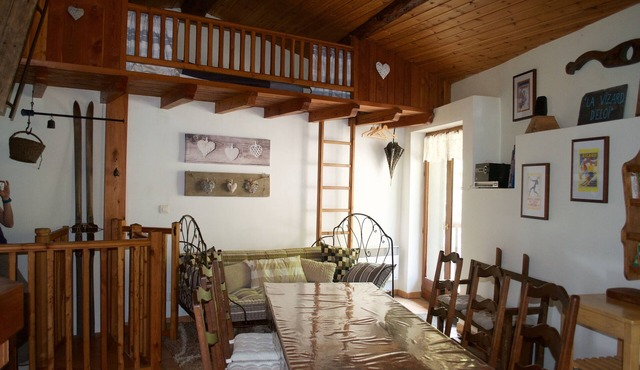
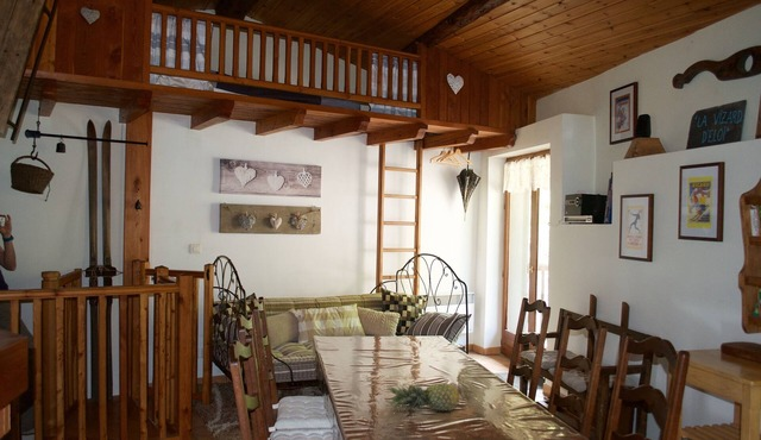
+ fruit (421, 395)
